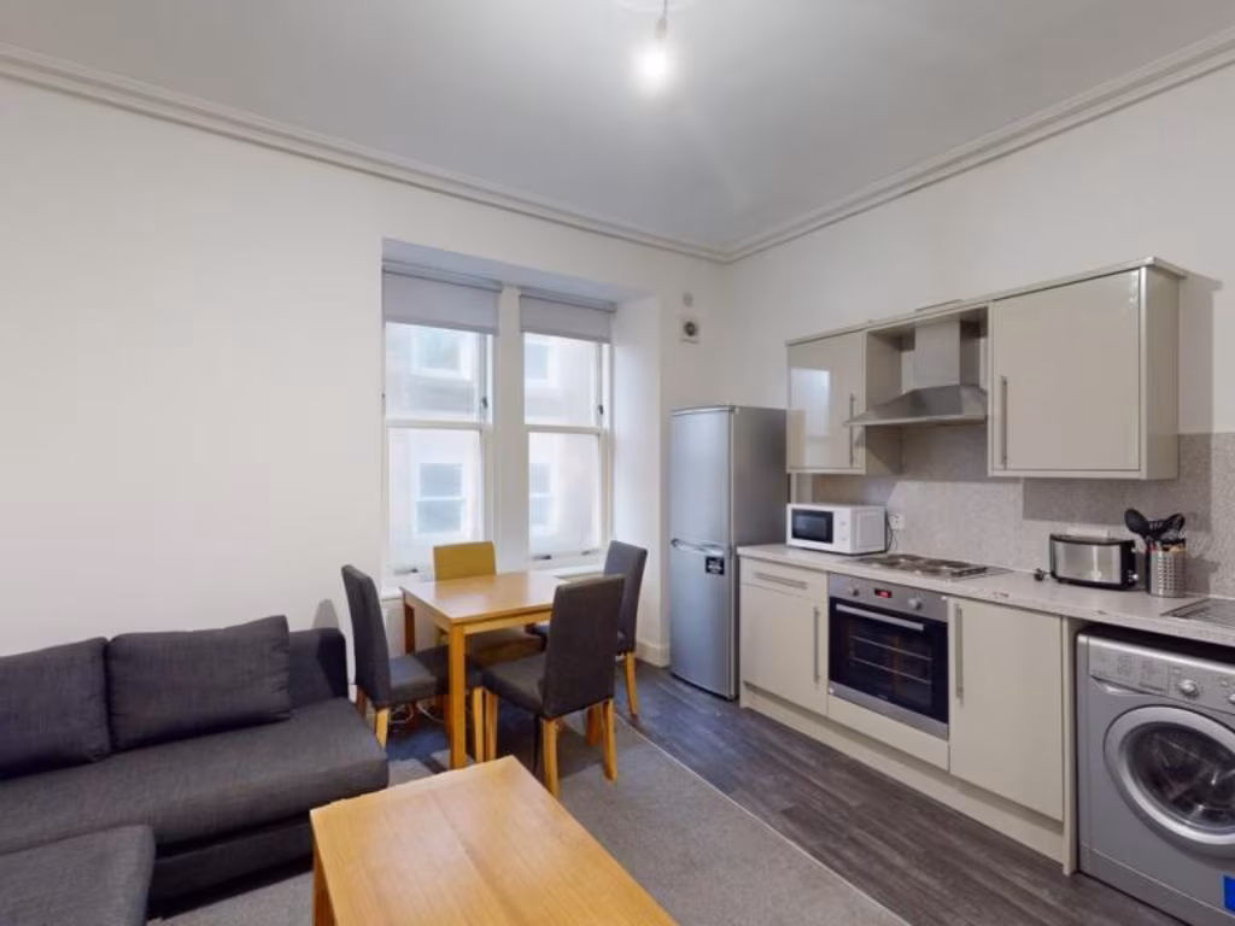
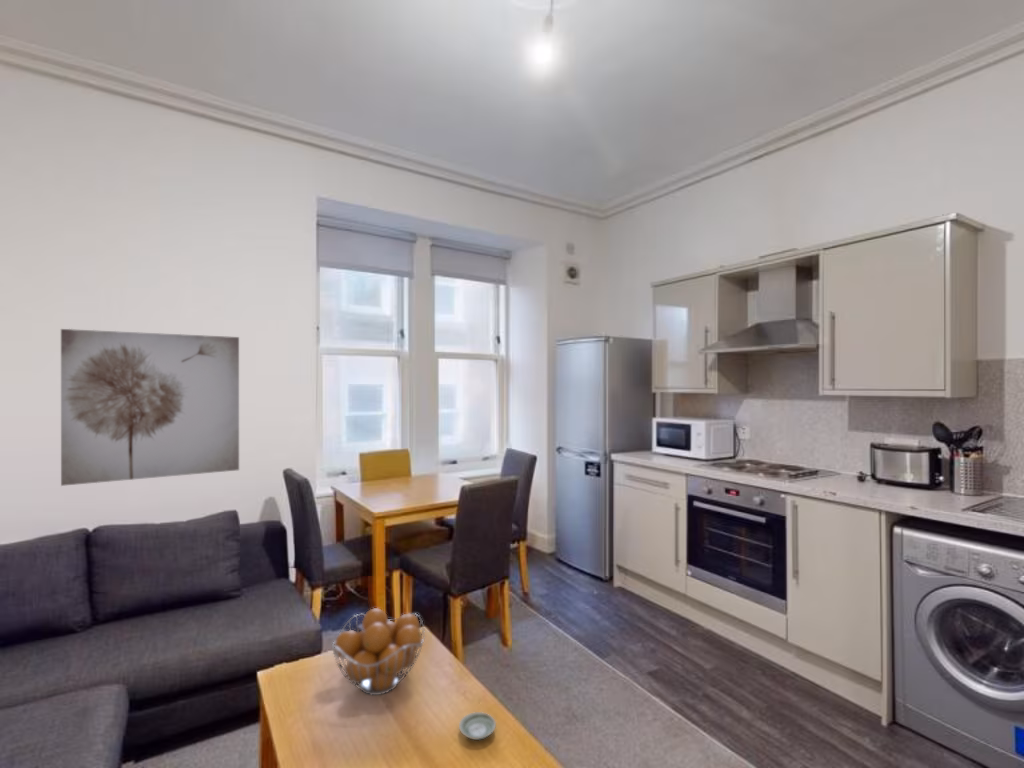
+ saucer (477, 728)
+ fruit basket (379, 650)
+ wall art (157, 405)
